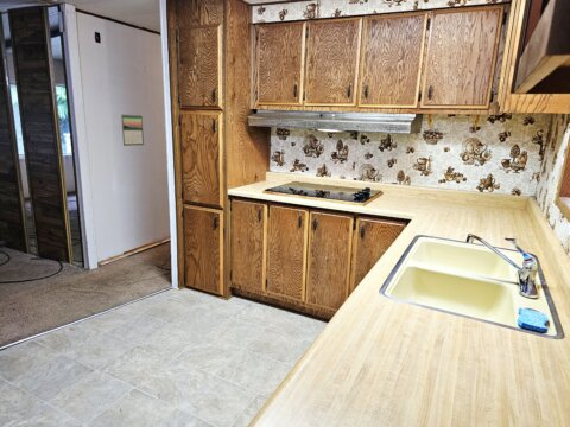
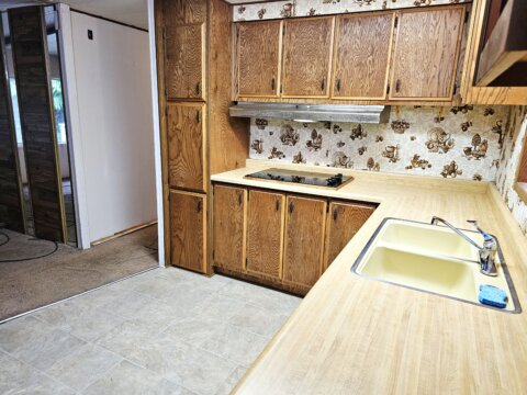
- calendar (132, 129)
